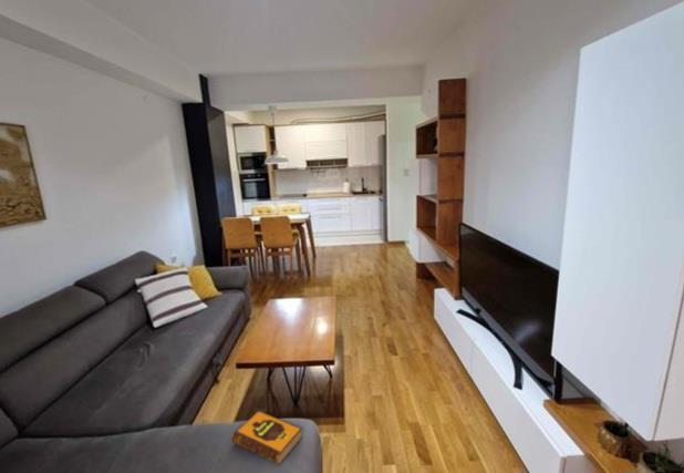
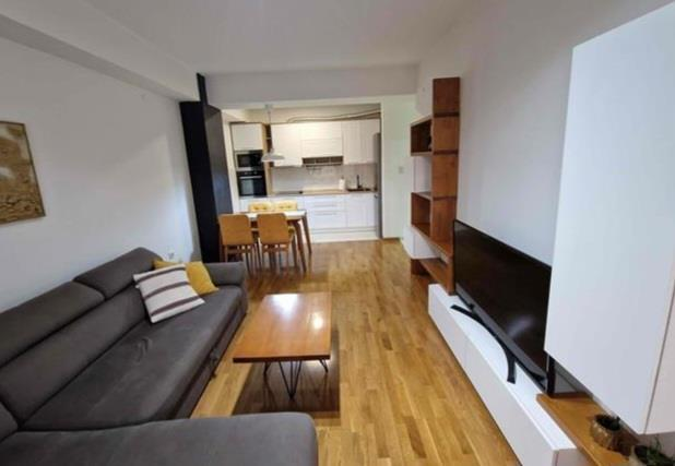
- hardback book (267, 435)
